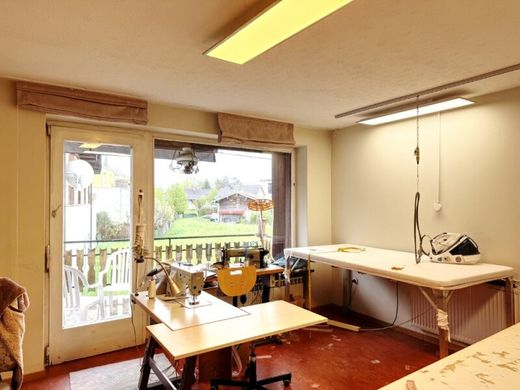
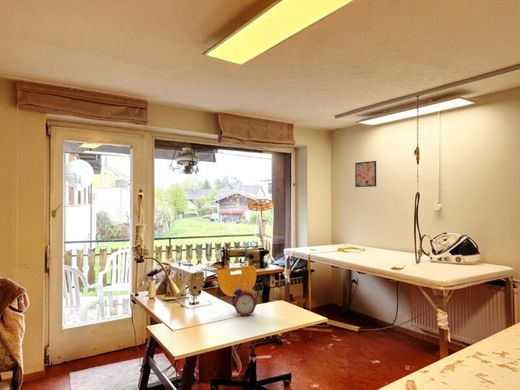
+ alarm clock (244, 298)
+ wall art (365, 174)
